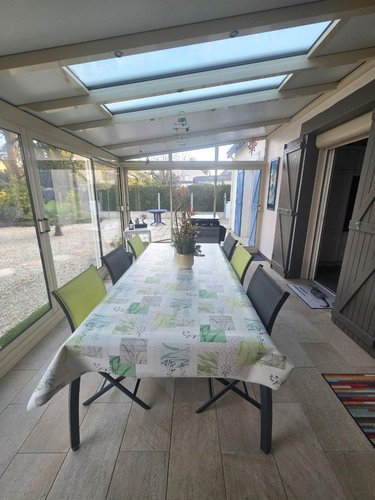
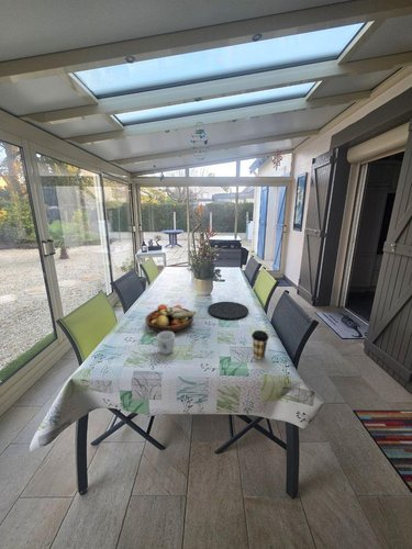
+ fruit bowl (170, 314)
+ mug (163, 343)
+ plate (227, 310)
+ coffee cup (259, 345)
